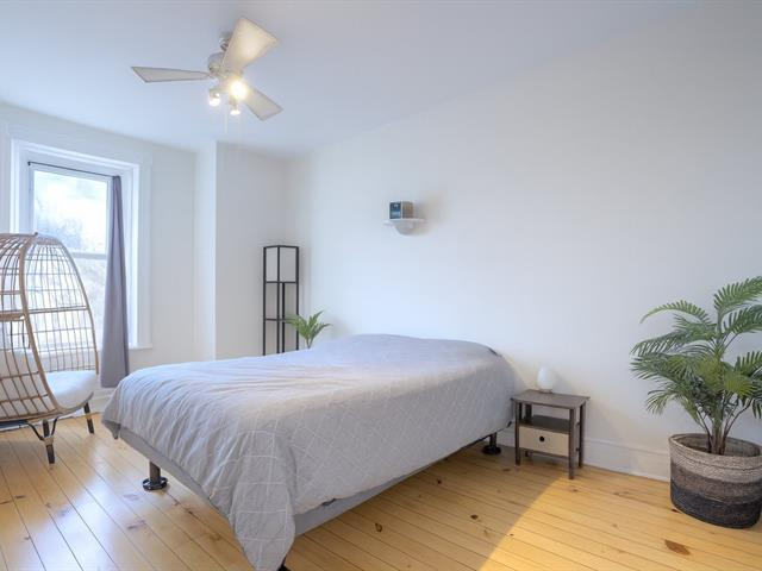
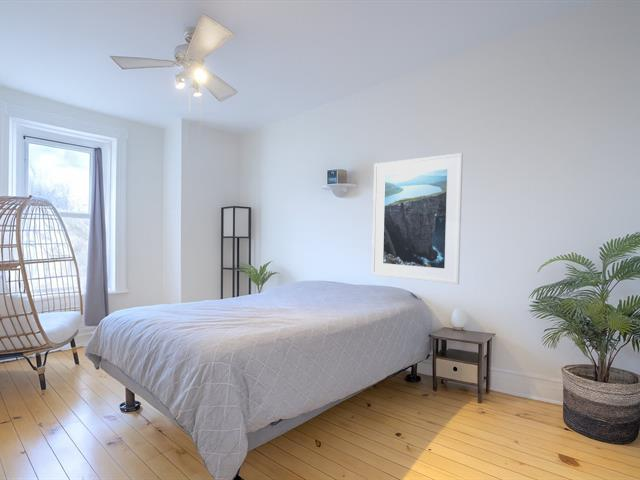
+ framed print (413, 219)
